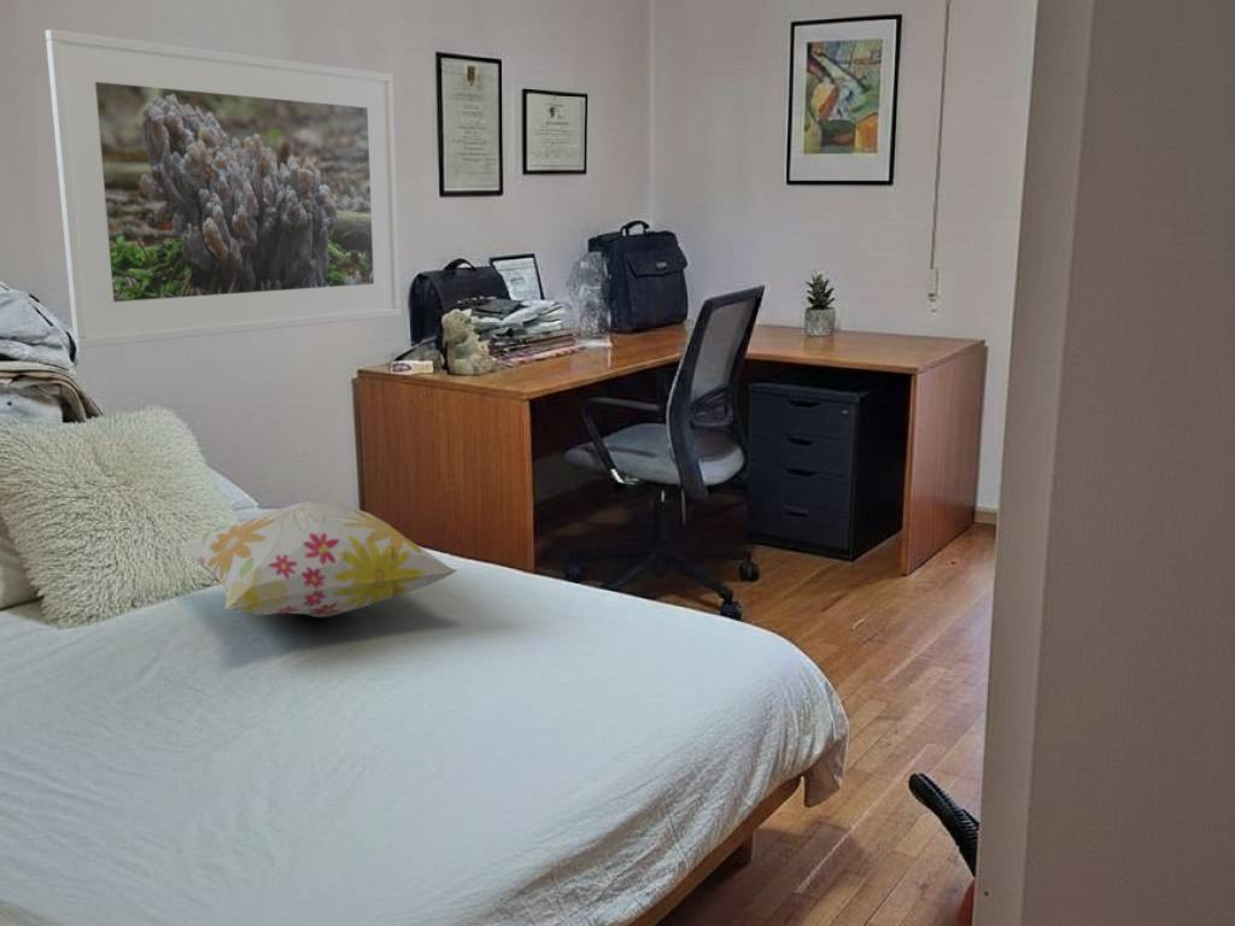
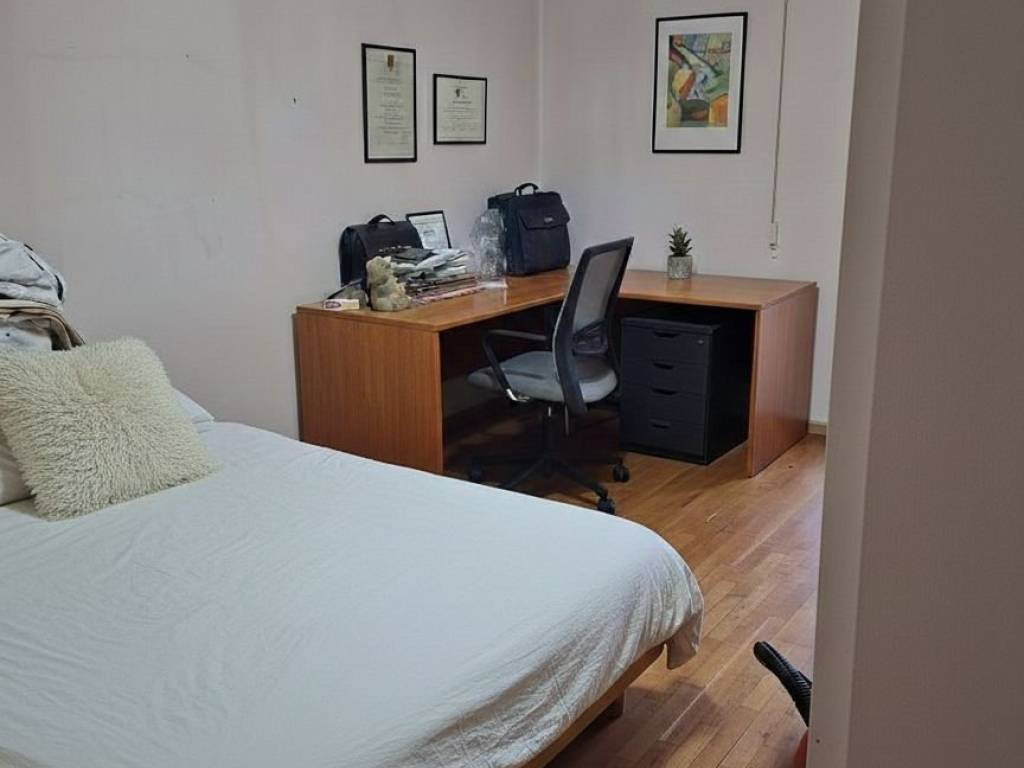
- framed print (251, 195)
- decorative pillow (311, 558)
